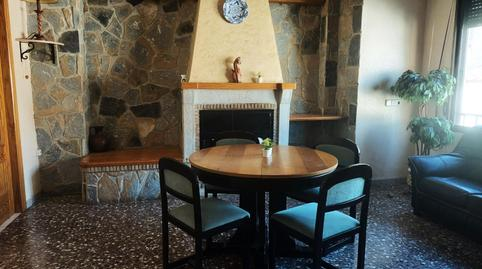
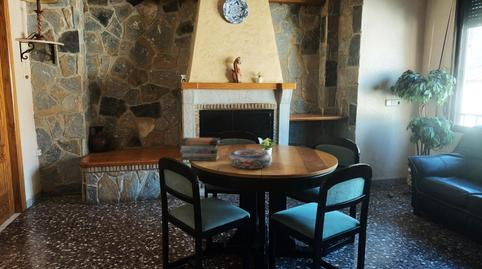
+ book stack (200, 148)
+ bowl (249, 158)
